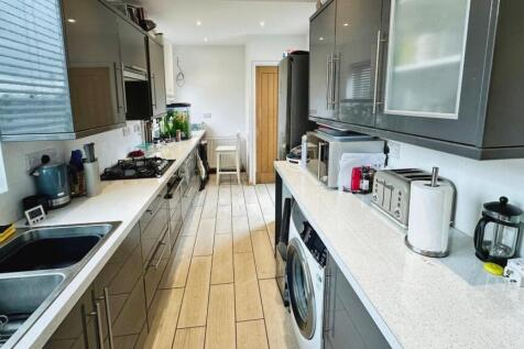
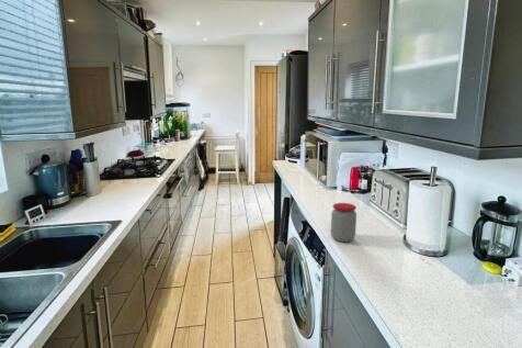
+ jar (343, 222)
